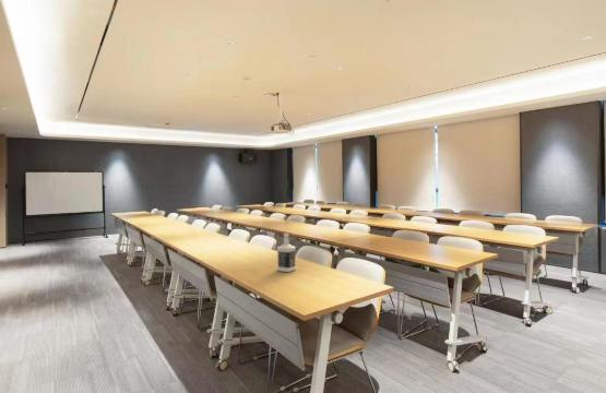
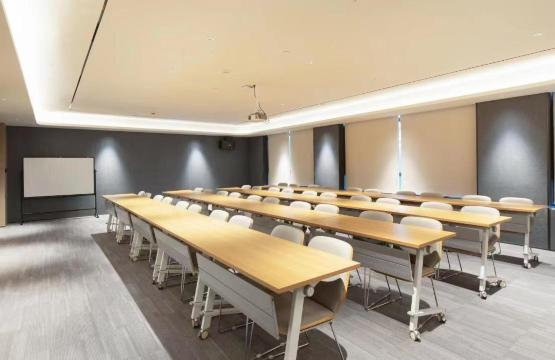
- bottle (286, 251)
